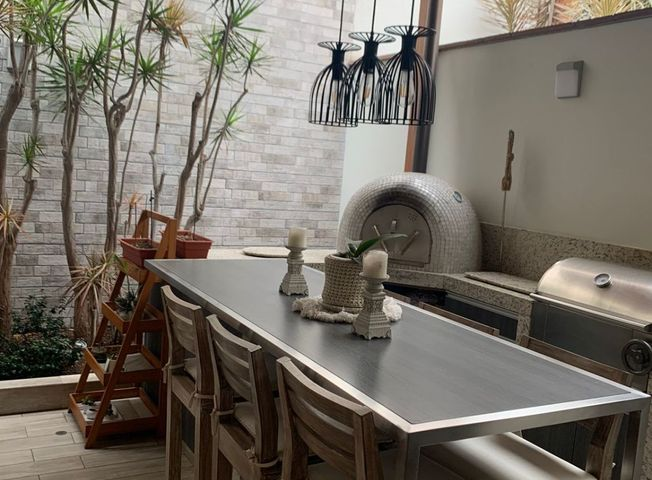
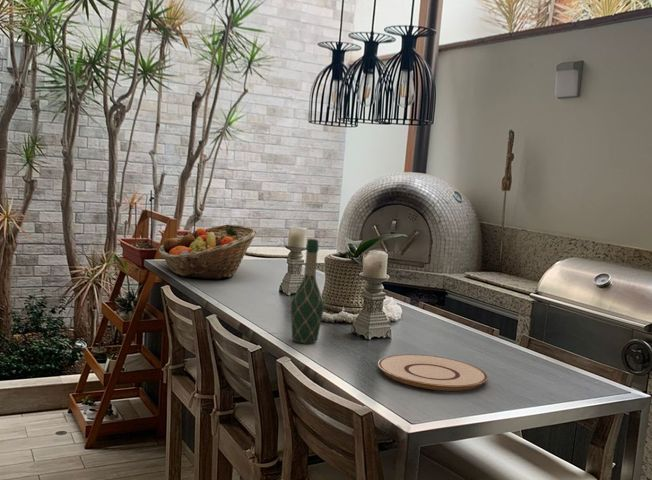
+ wine bottle (308, 290)
+ fruit basket (208, 249)
+ plate (431, 371)
